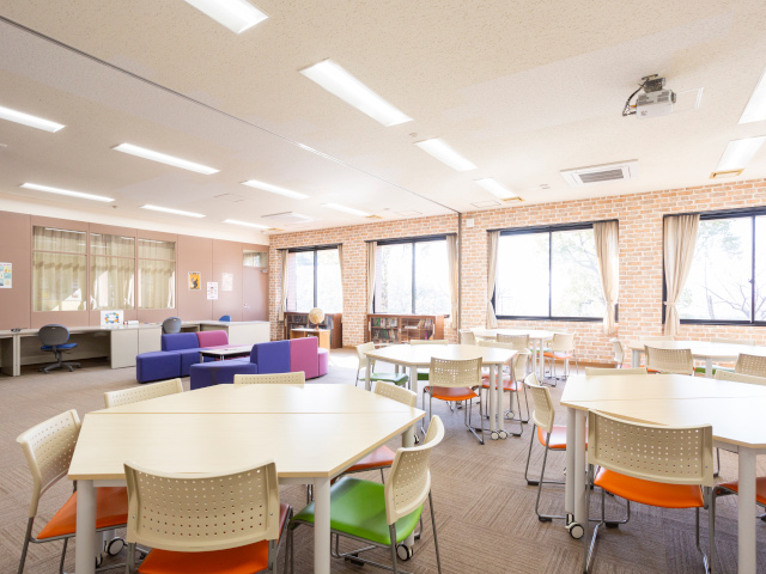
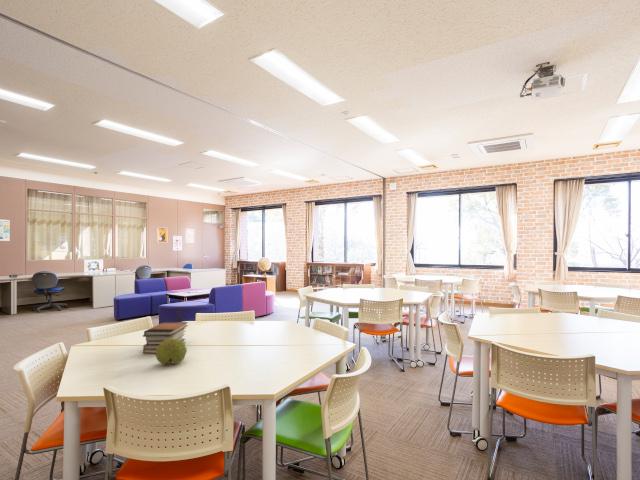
+ fruit (171, 351)
+ book stack (166, 336)
